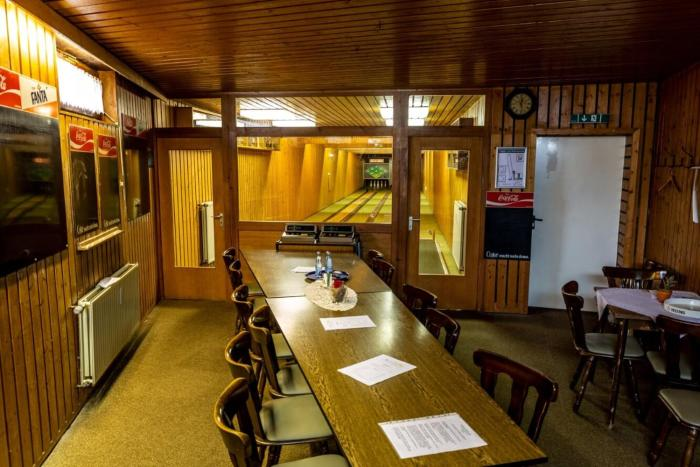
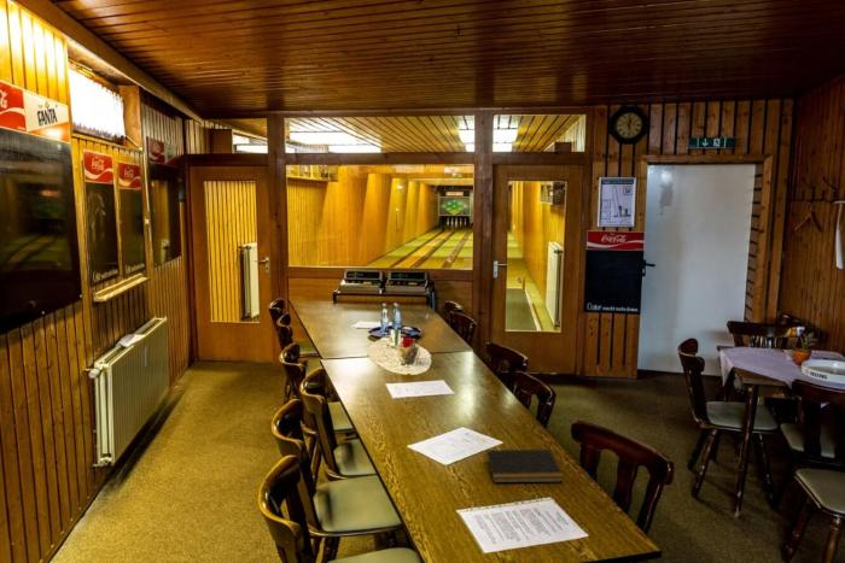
+ notepad (523, 464)
